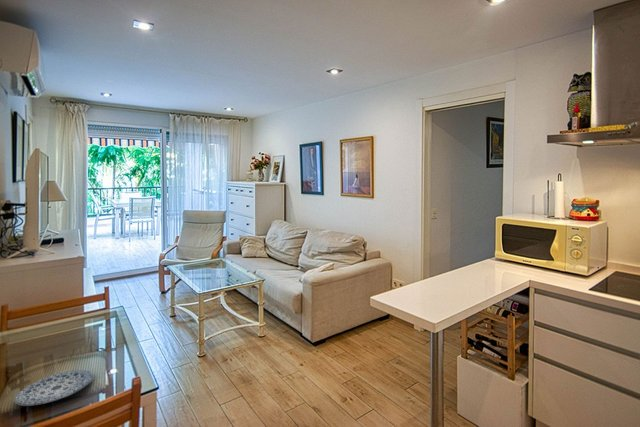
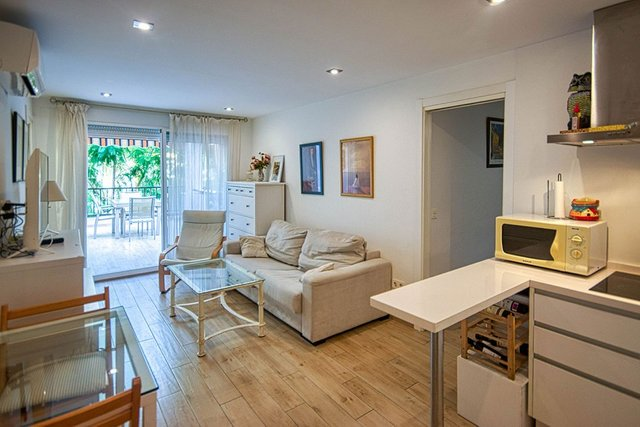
- plate (56, 387)
